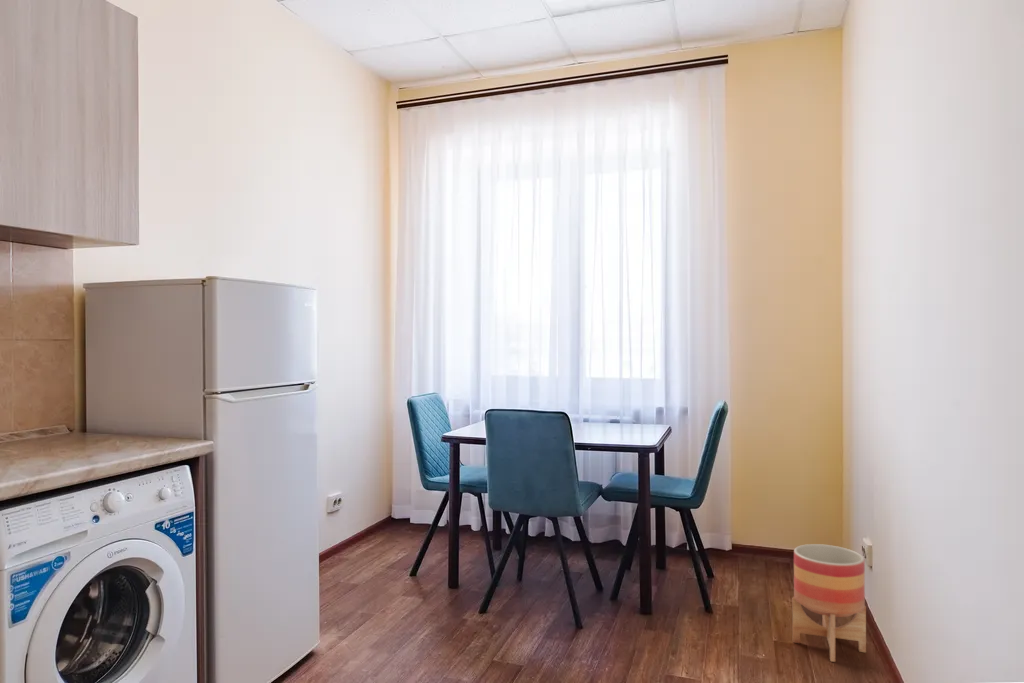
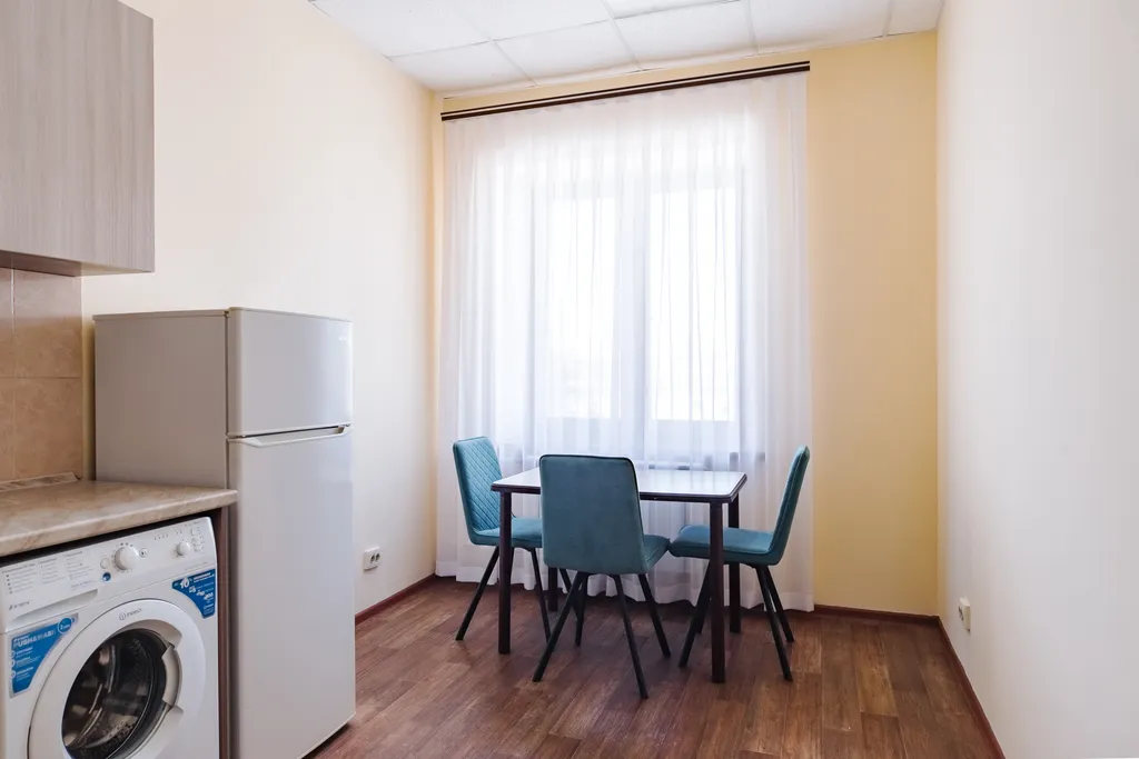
- planter (828, 600)
